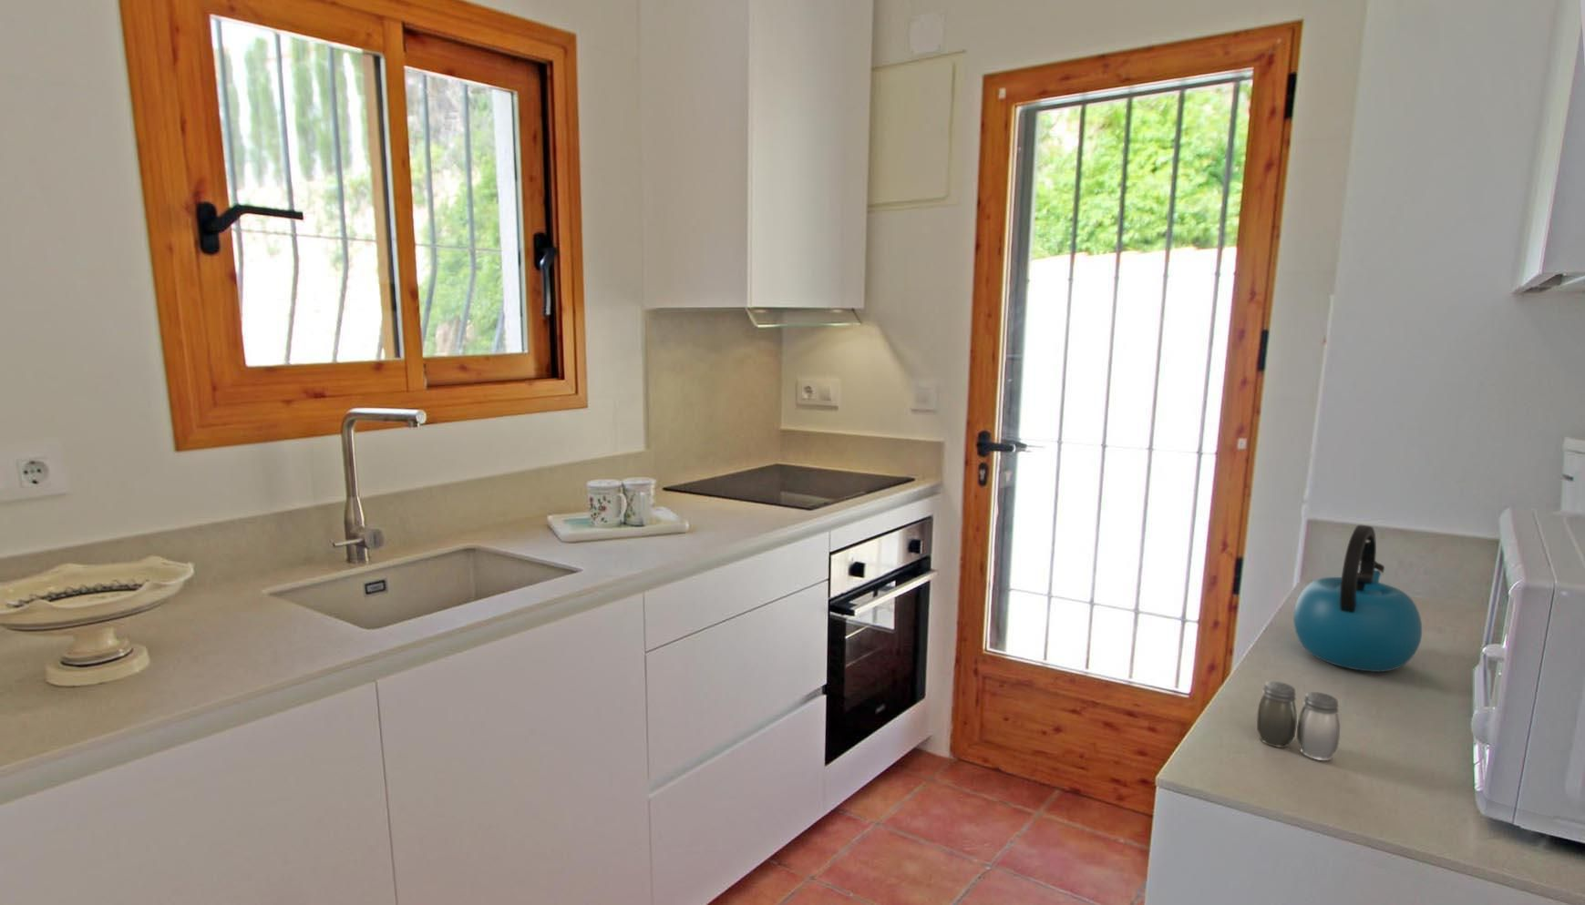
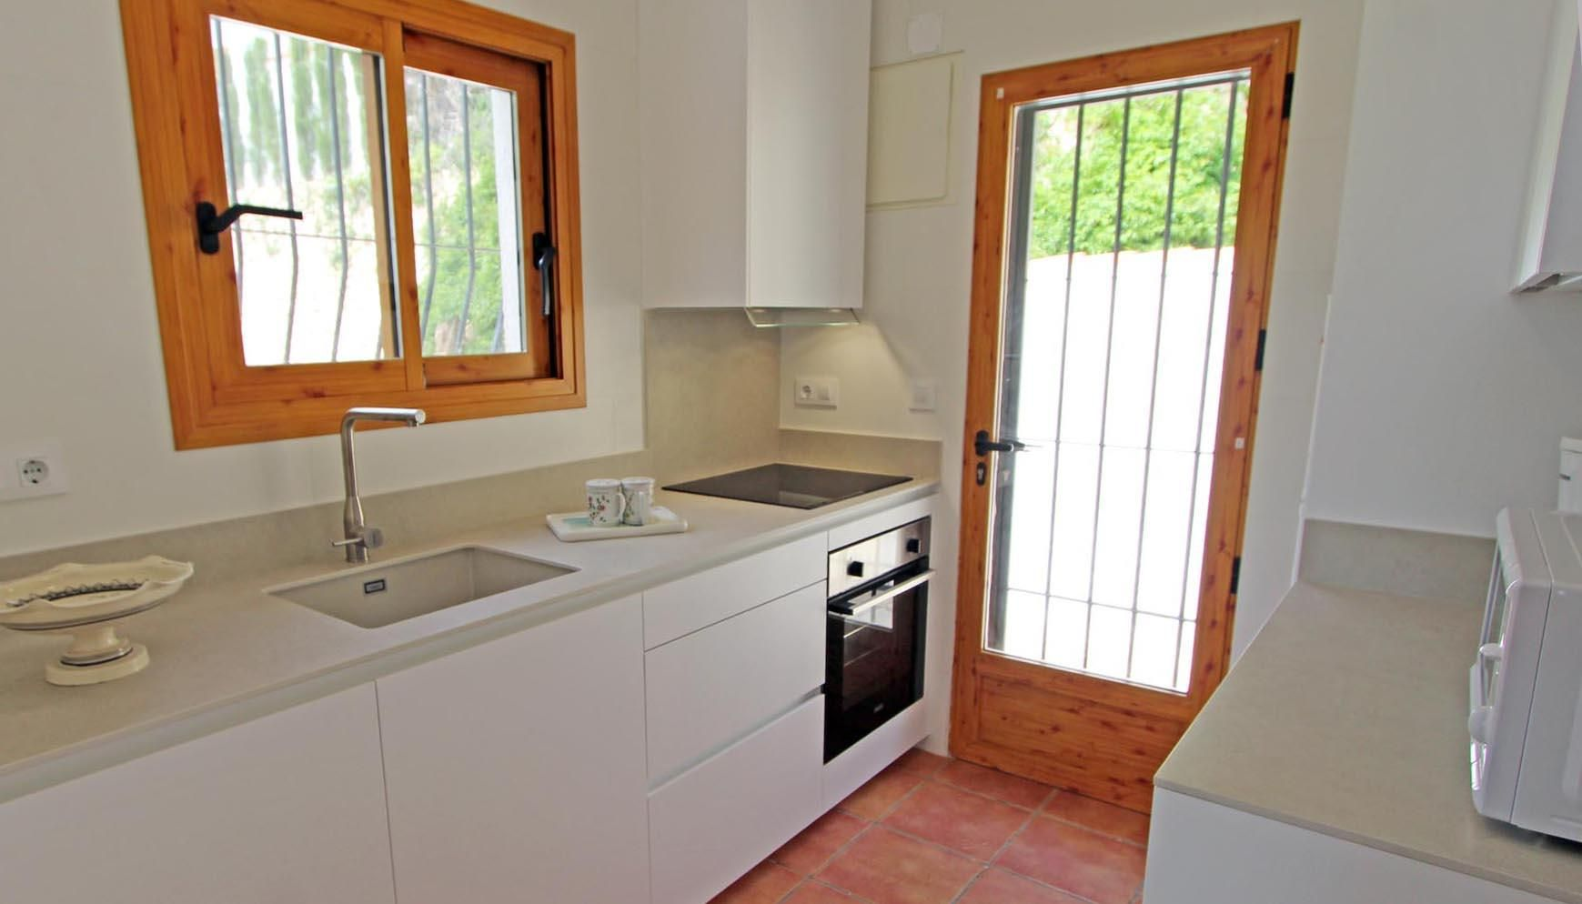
- kettle (1360, 591)
- salt and pepper shaker (1297, 718)
